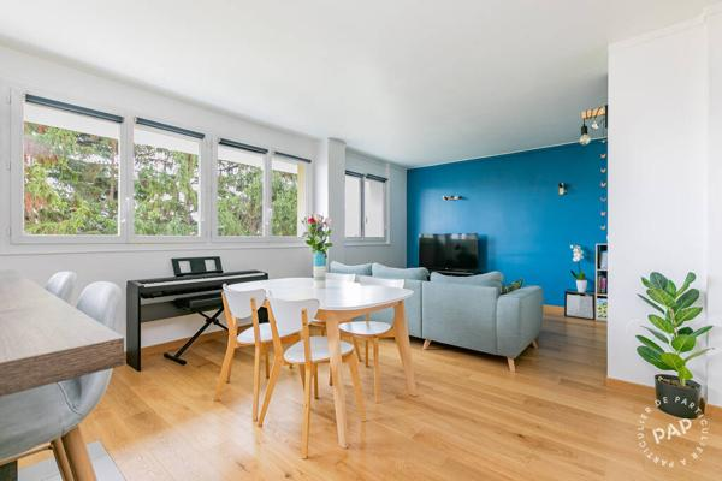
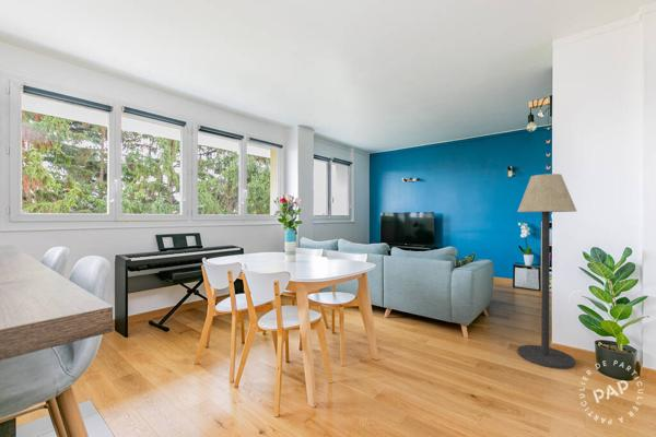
+ floor lamp (544, 267)
